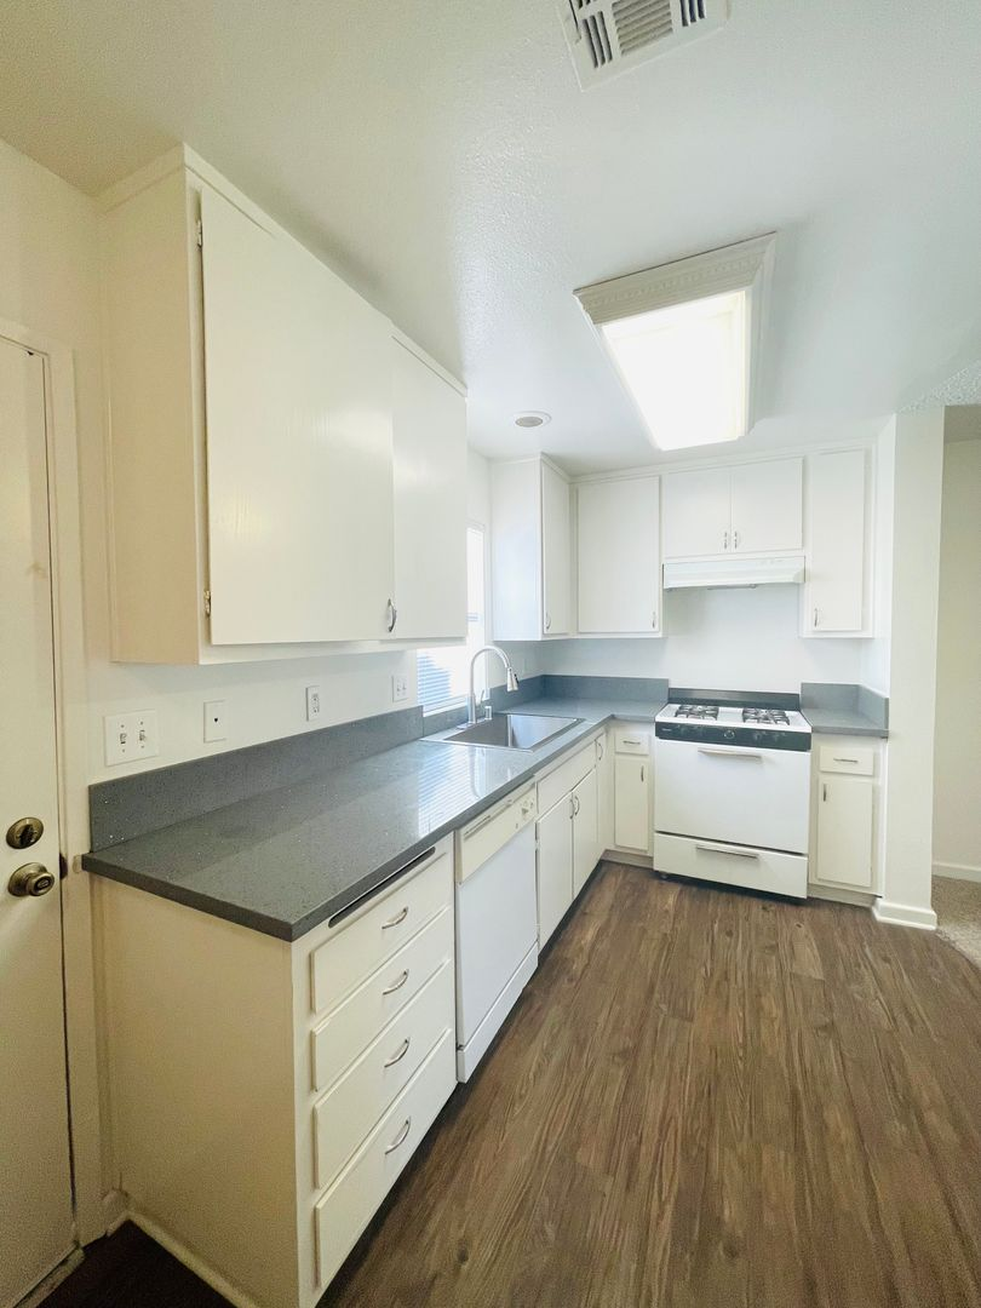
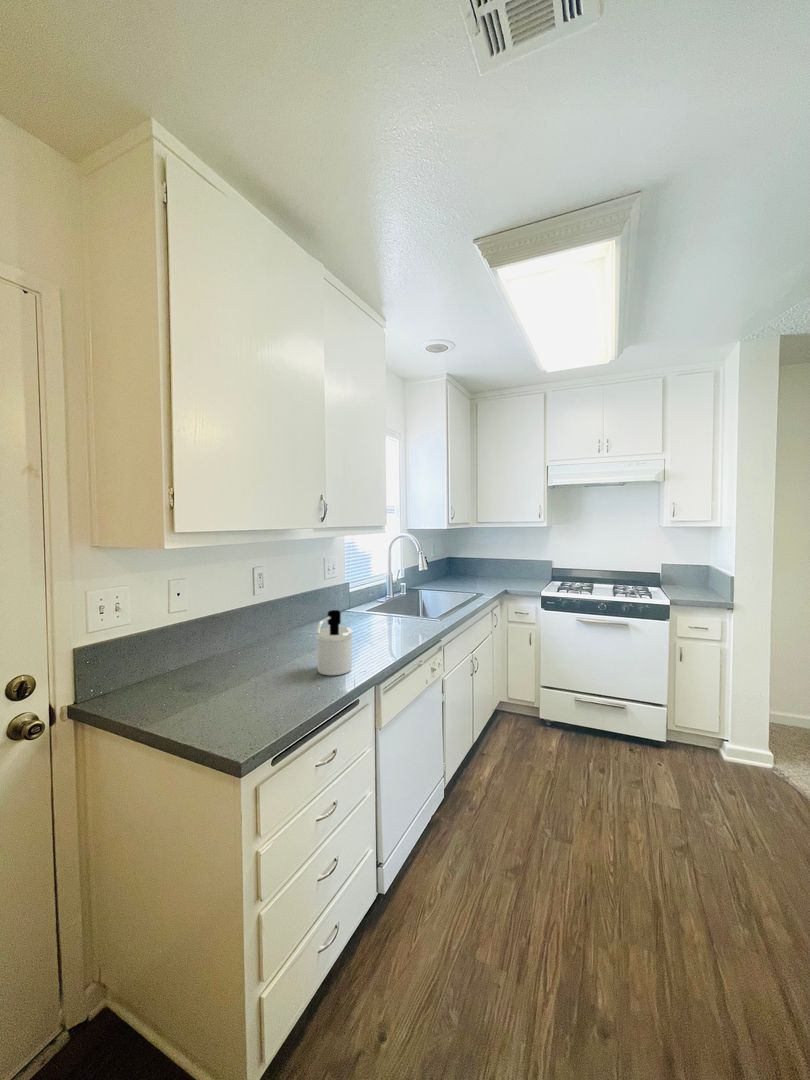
+ soap dispenser (330, 643)
